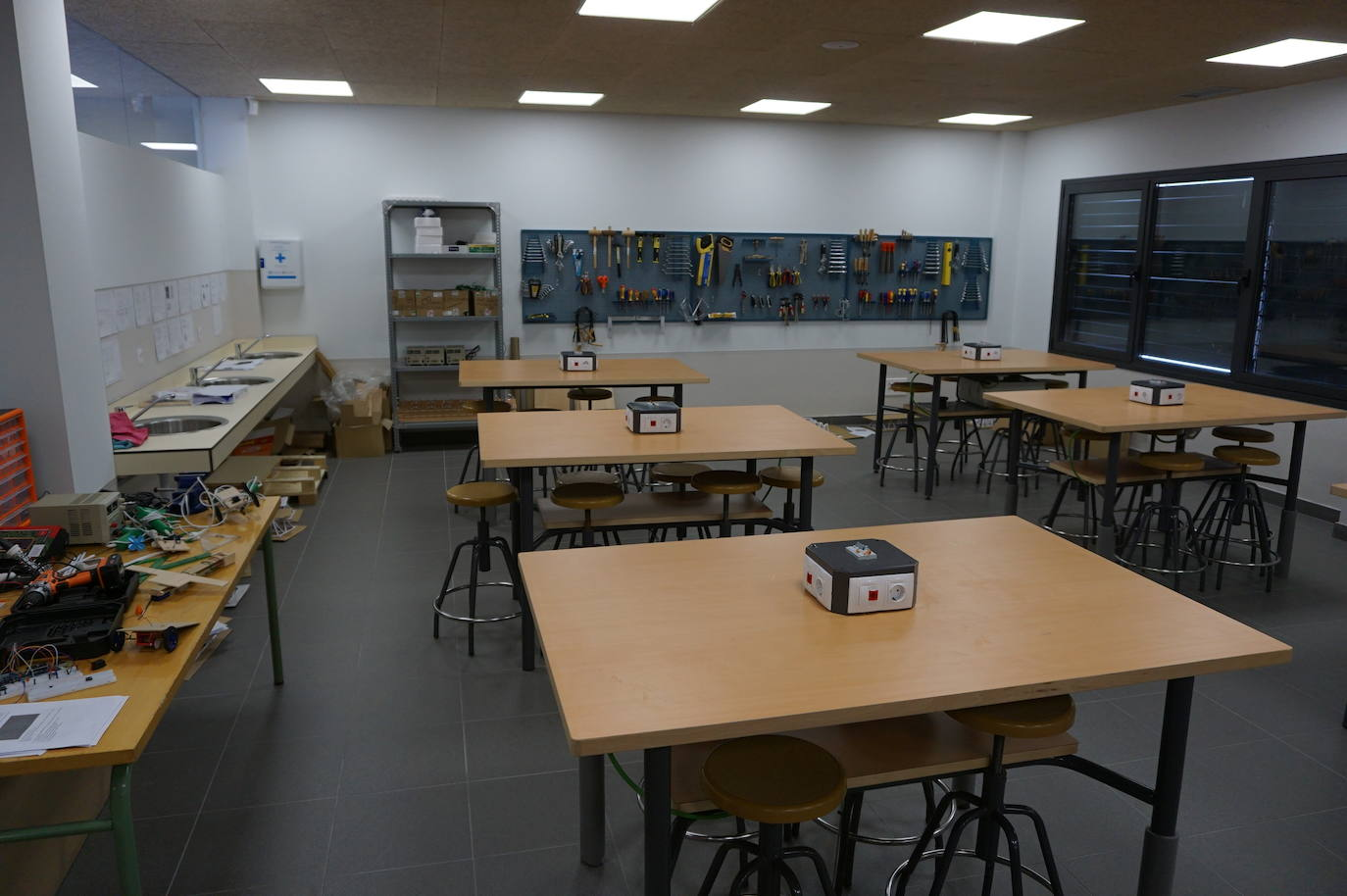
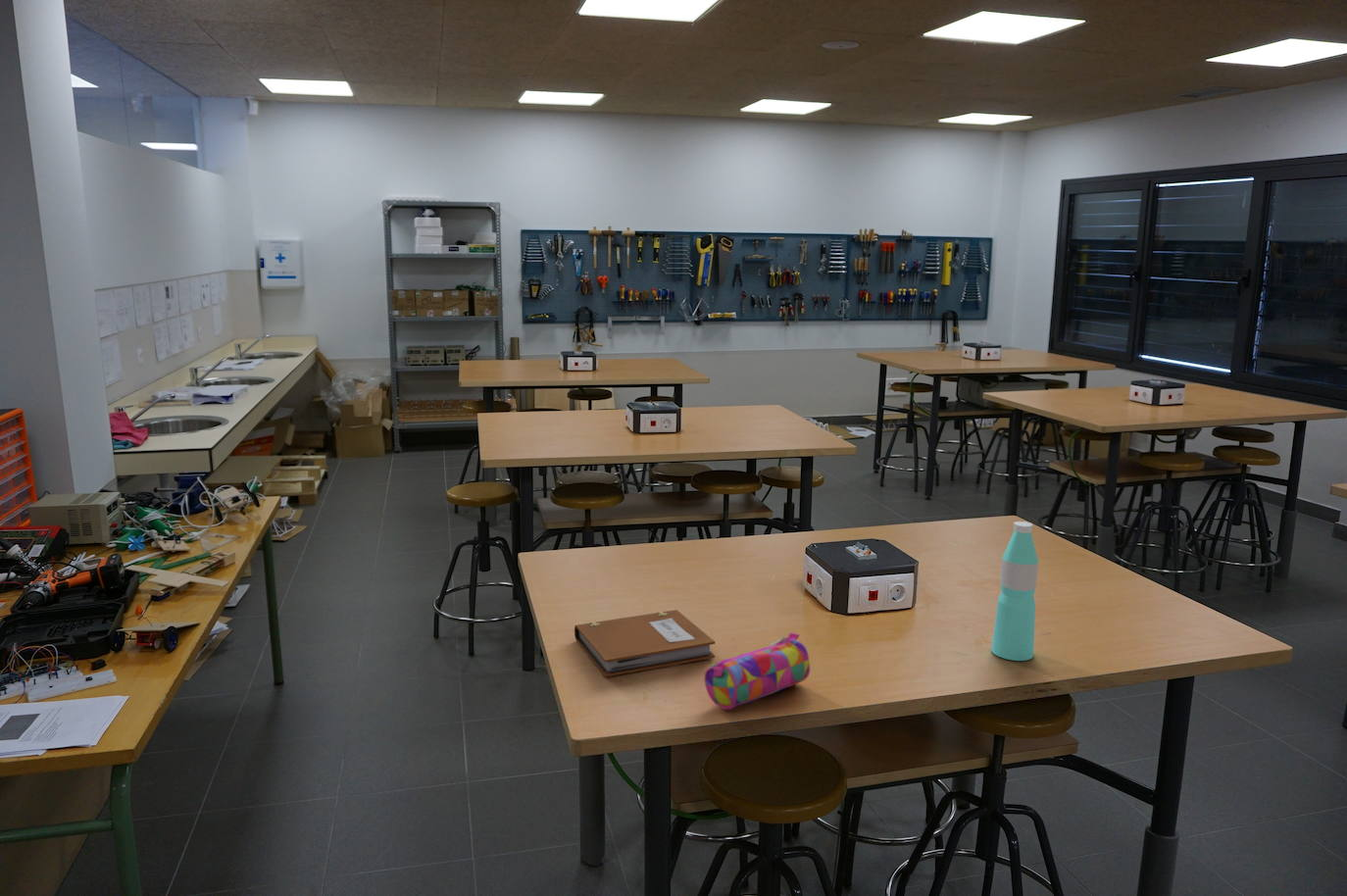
+ water bottle (1018, 588)
+ notebook (645, 639)
+ pencil case (759, 671)
